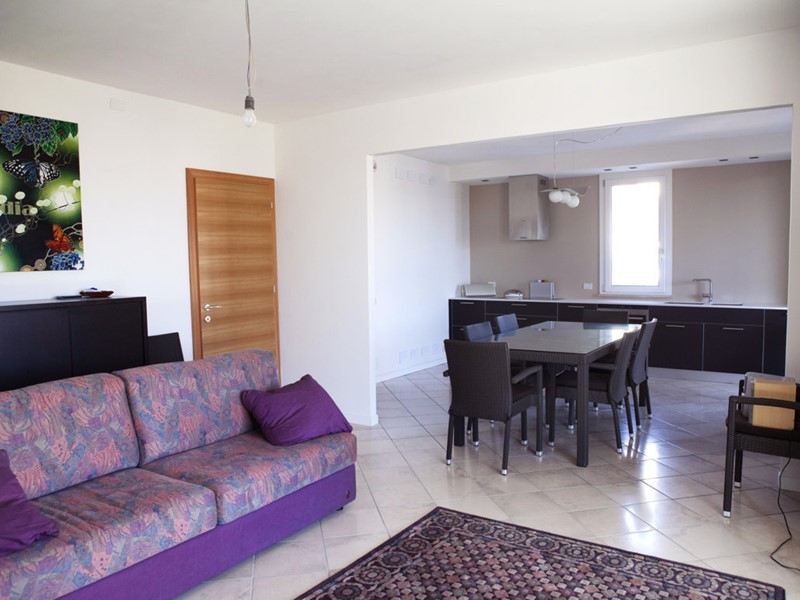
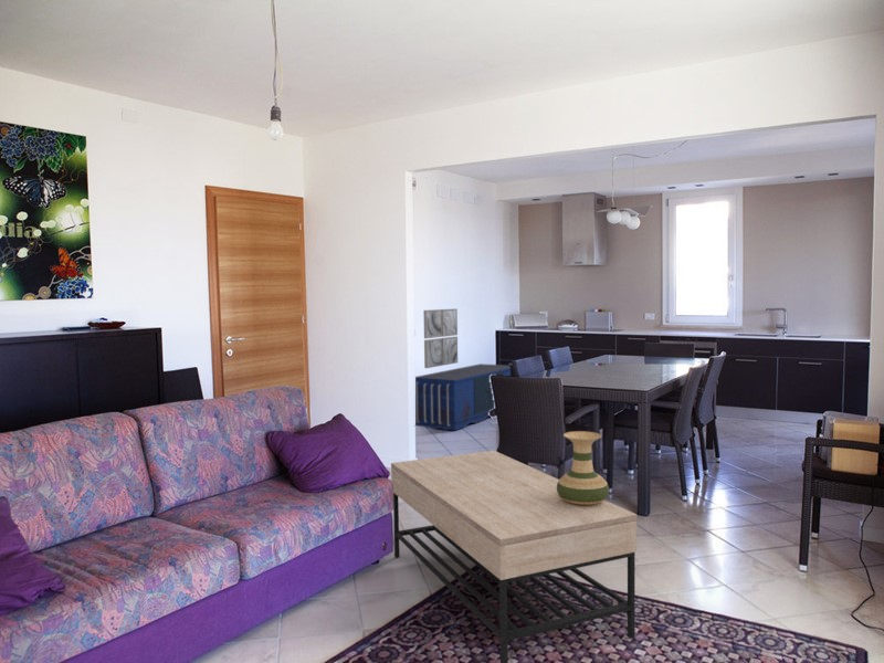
+ vase (582, 467)
+ coffee table (496, 538)
+ shipping container (470, 393)
+ wall art (441, 336)
